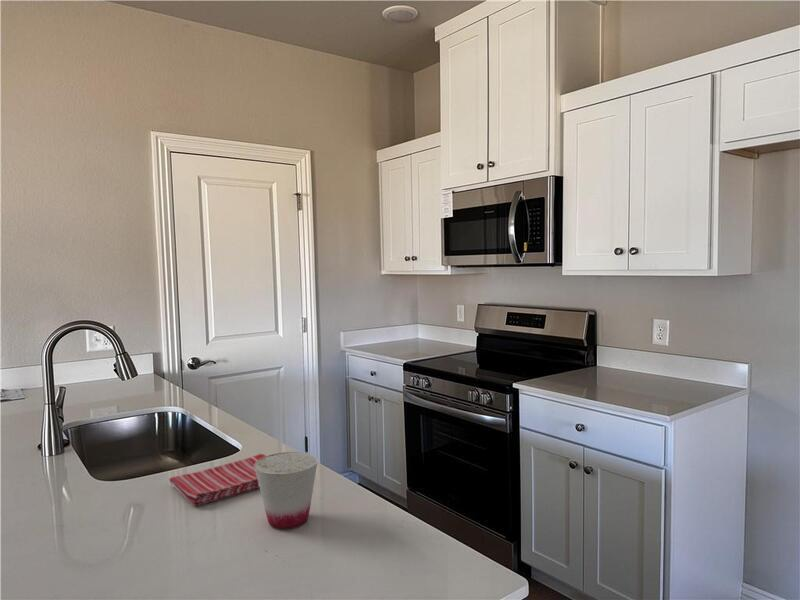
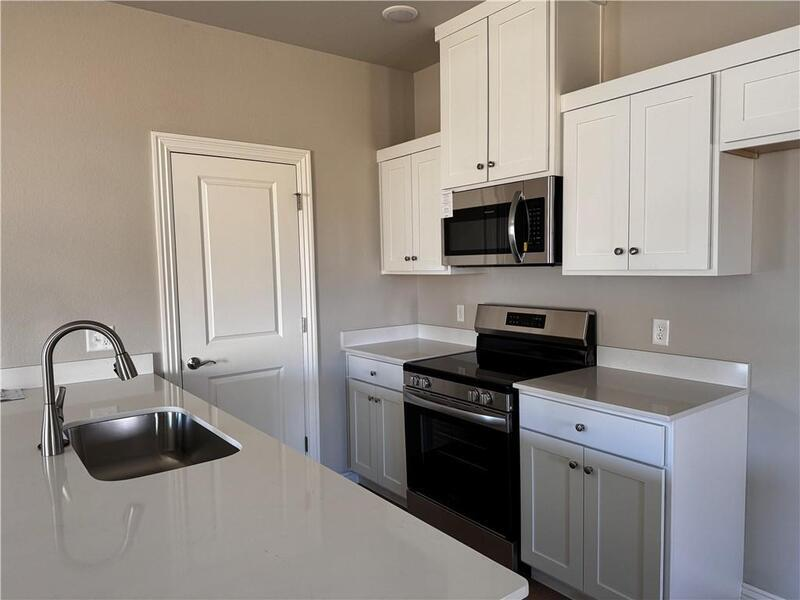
- cup (287, 491)
- dish towel (231, 476)
